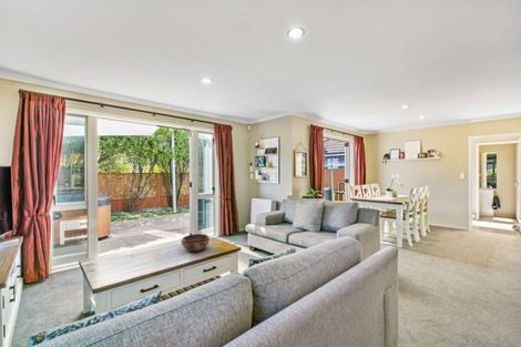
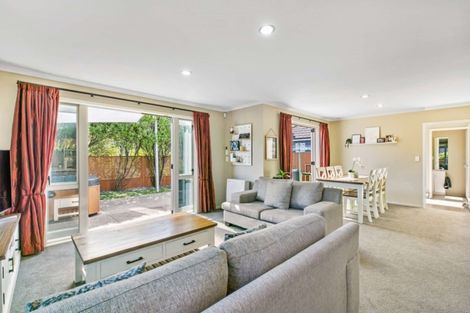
- decorative bowl (195, 243)
